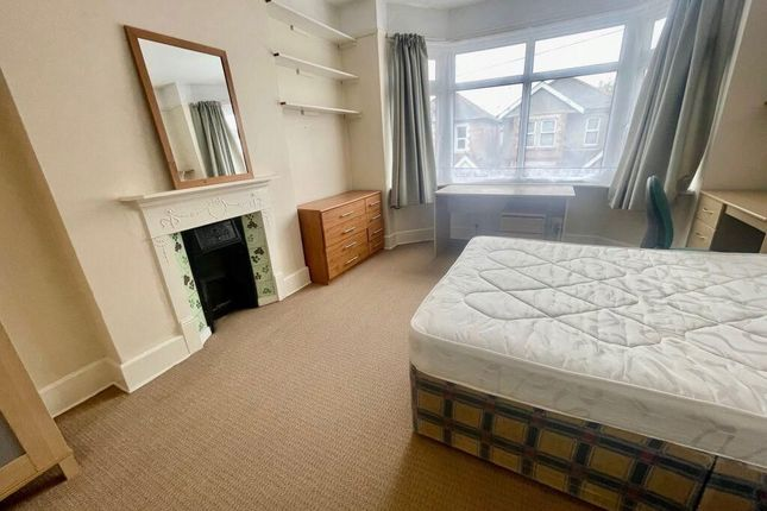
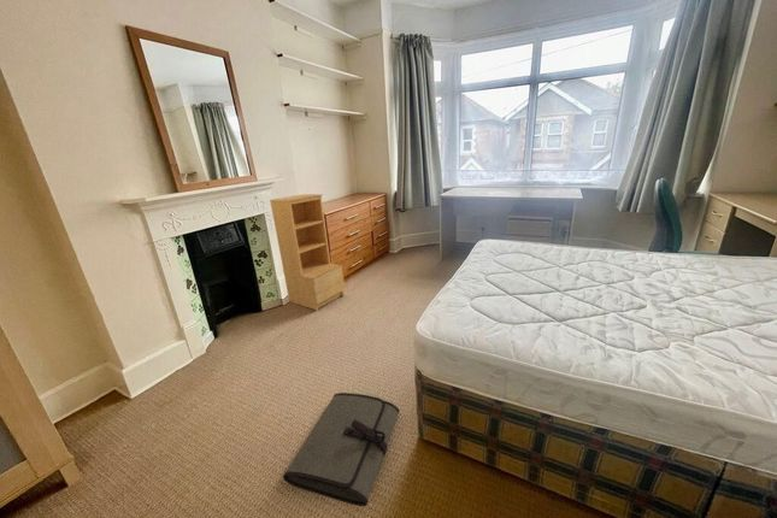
+ bookshelf (310, 249)
+ tool roll (346, 432)
